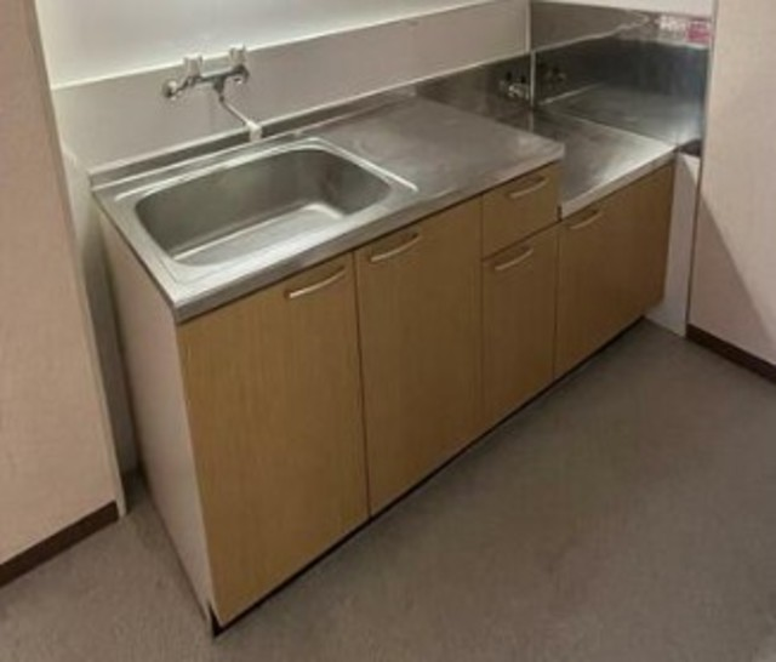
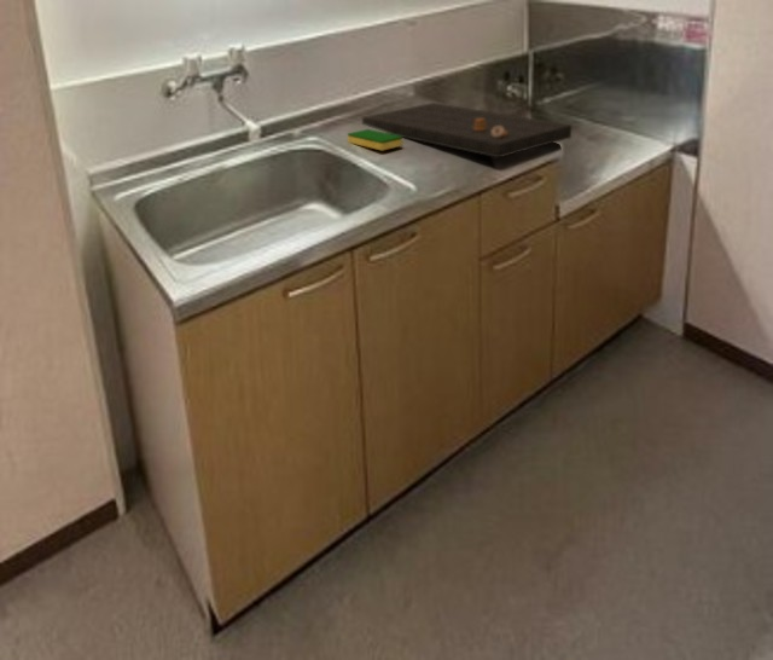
+ dish sponge (374, 139)
+ cutting board (461, 121)
